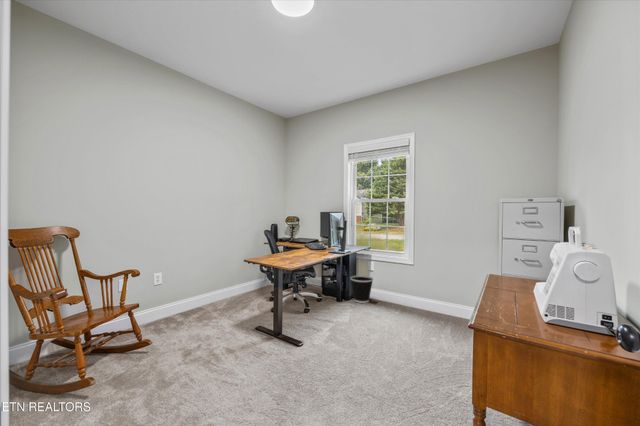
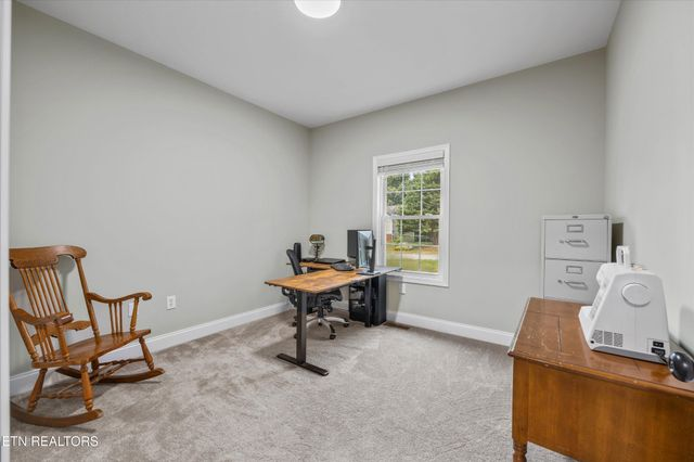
- wastebasket (361, 289)
